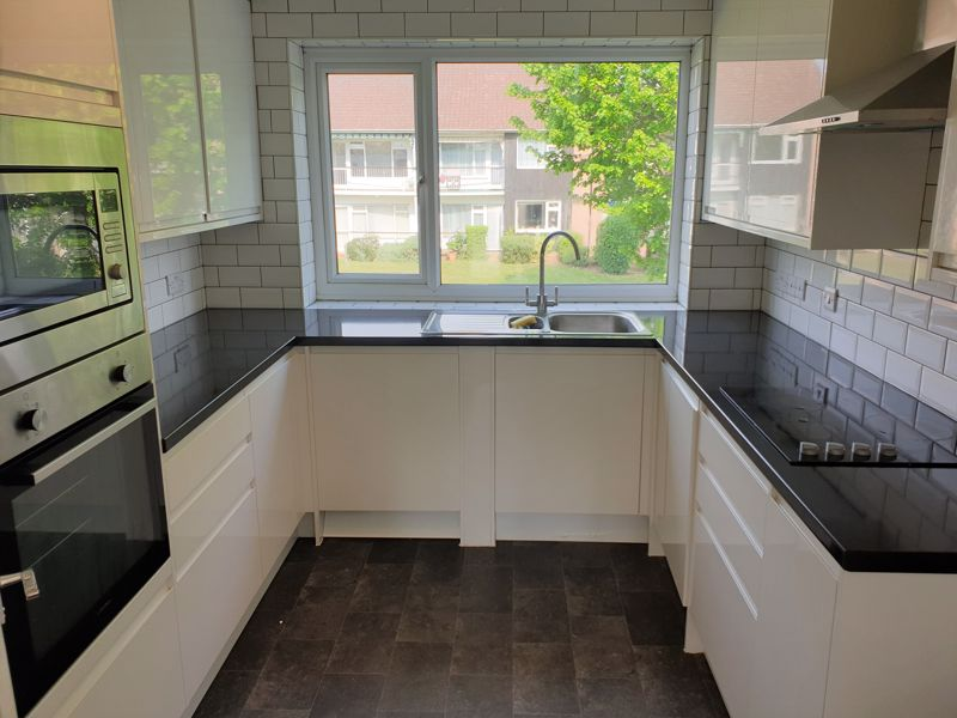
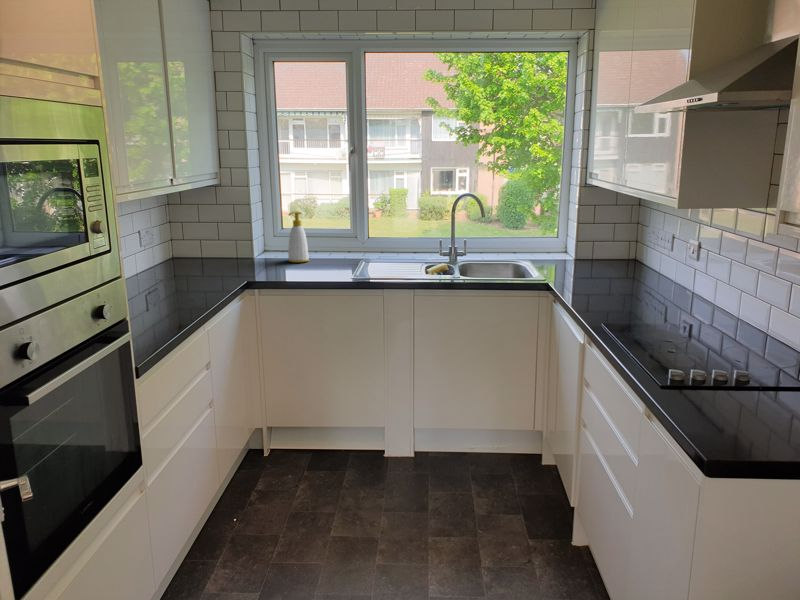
+ soap bottle (297, 236)
